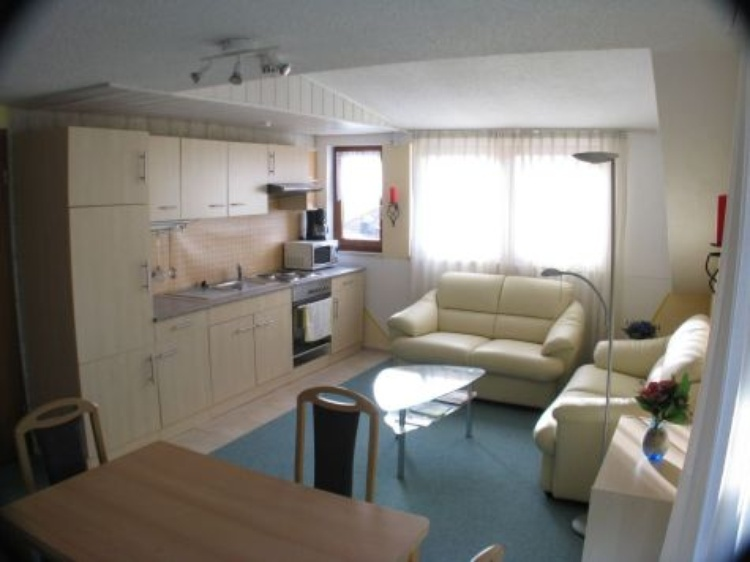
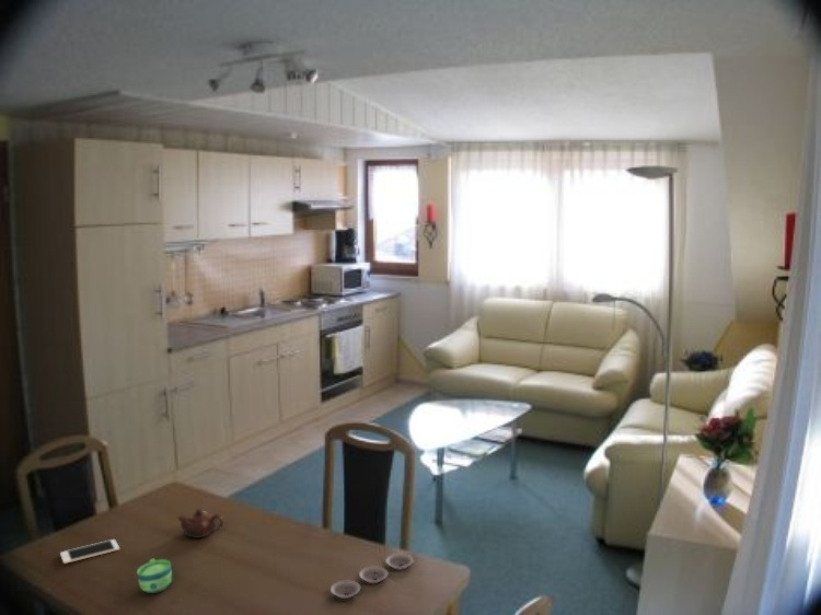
+ cup (152, 575)
+ cell phone (90, 550)
+ plate (373, 576)
+ teapot (200, 521)
